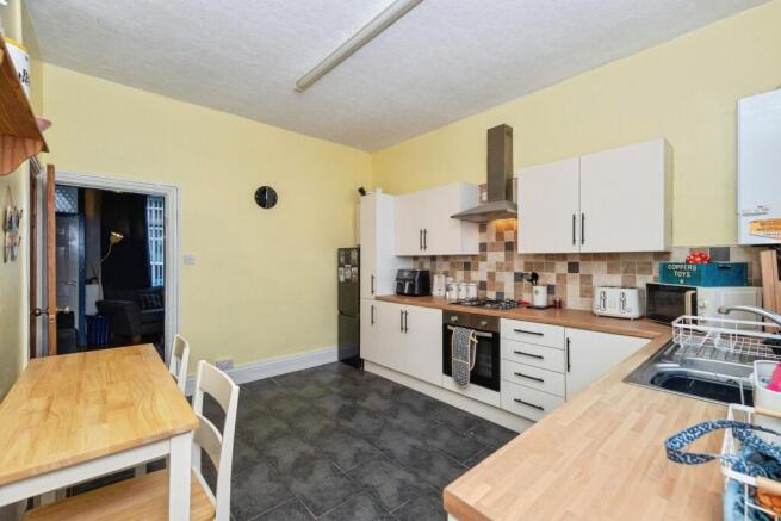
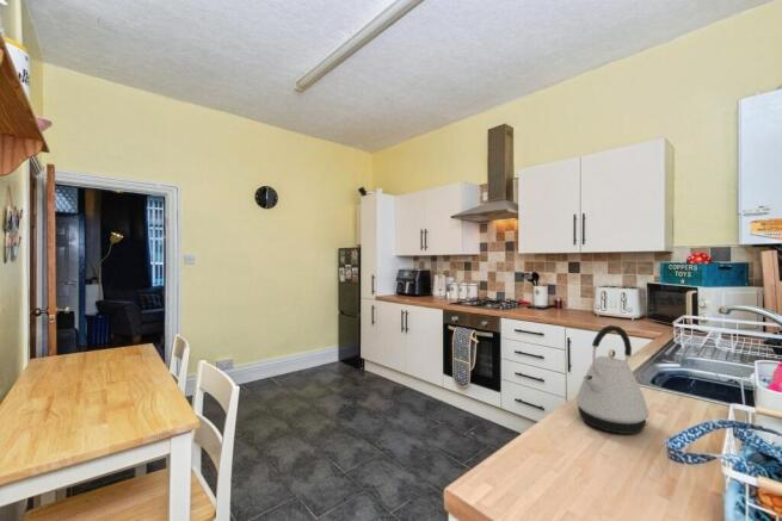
+ kettle (609, 374)
